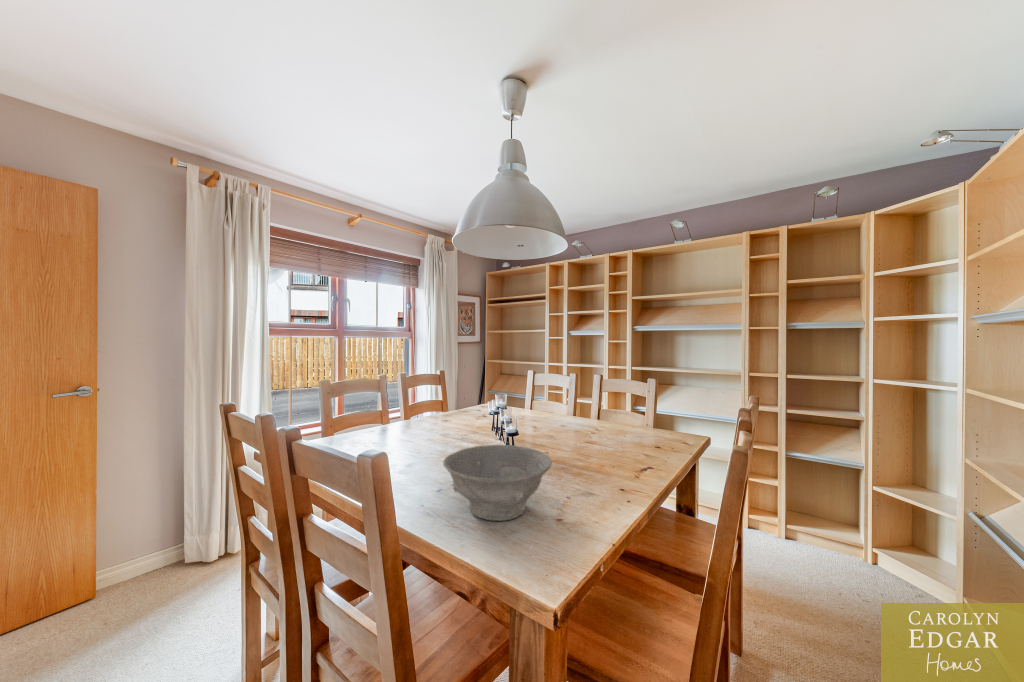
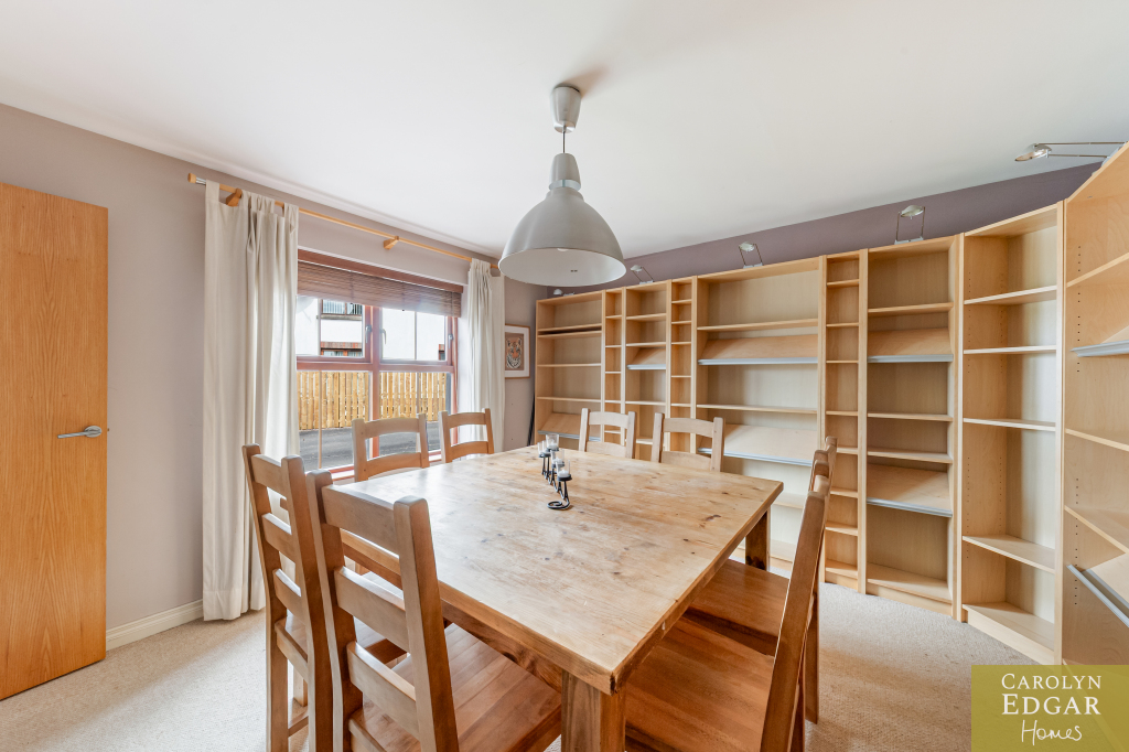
- bowl (497, 483)
